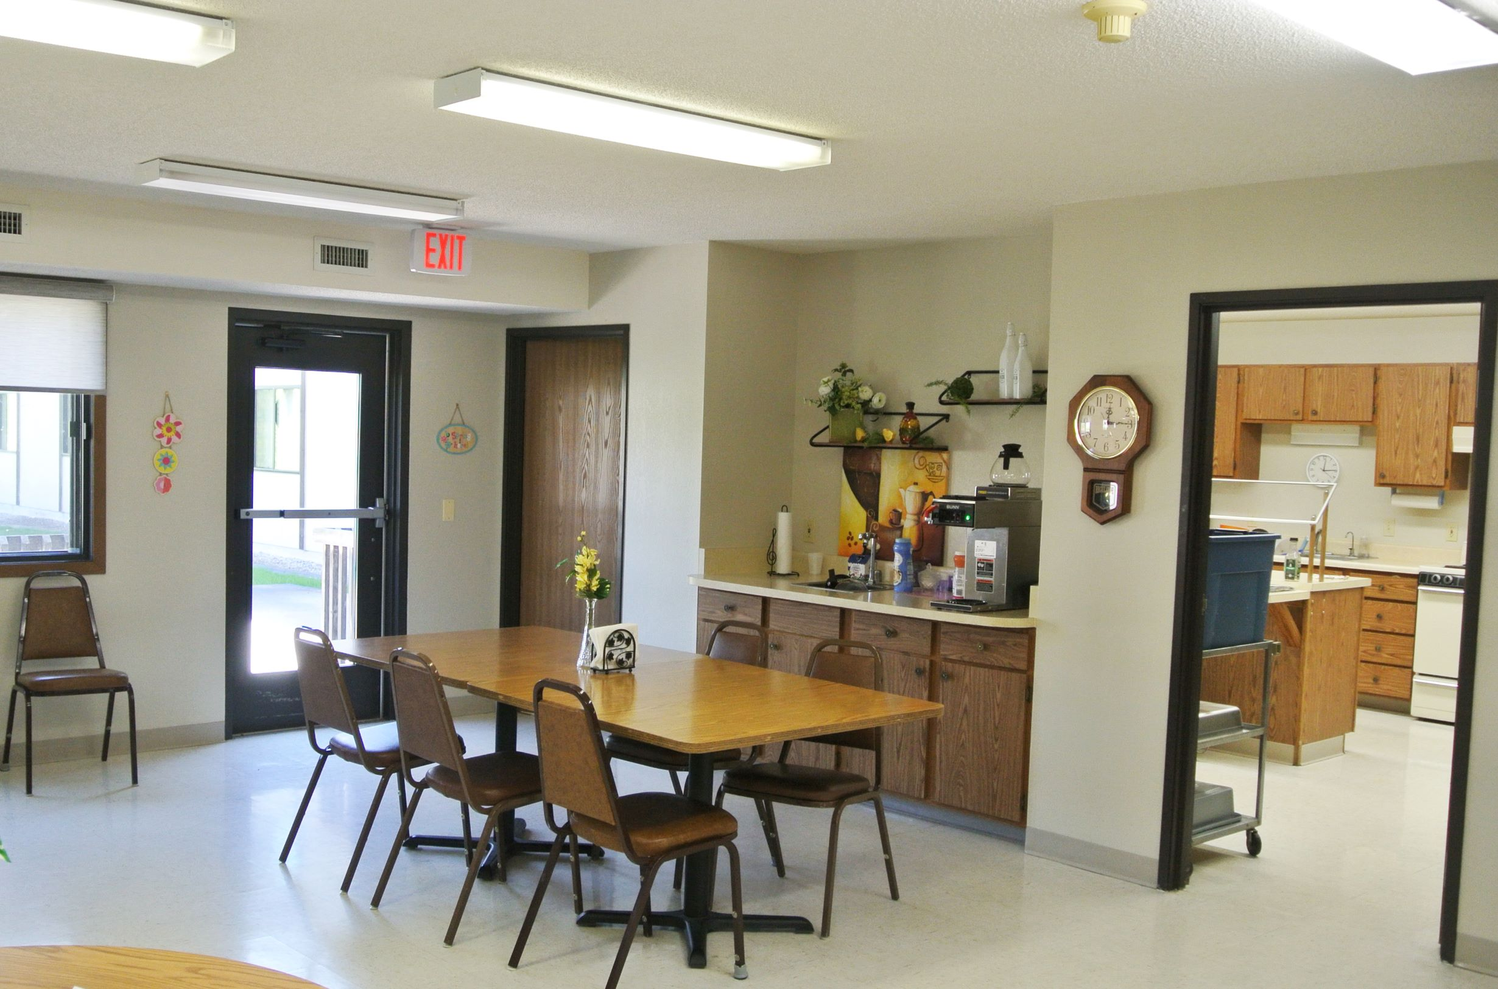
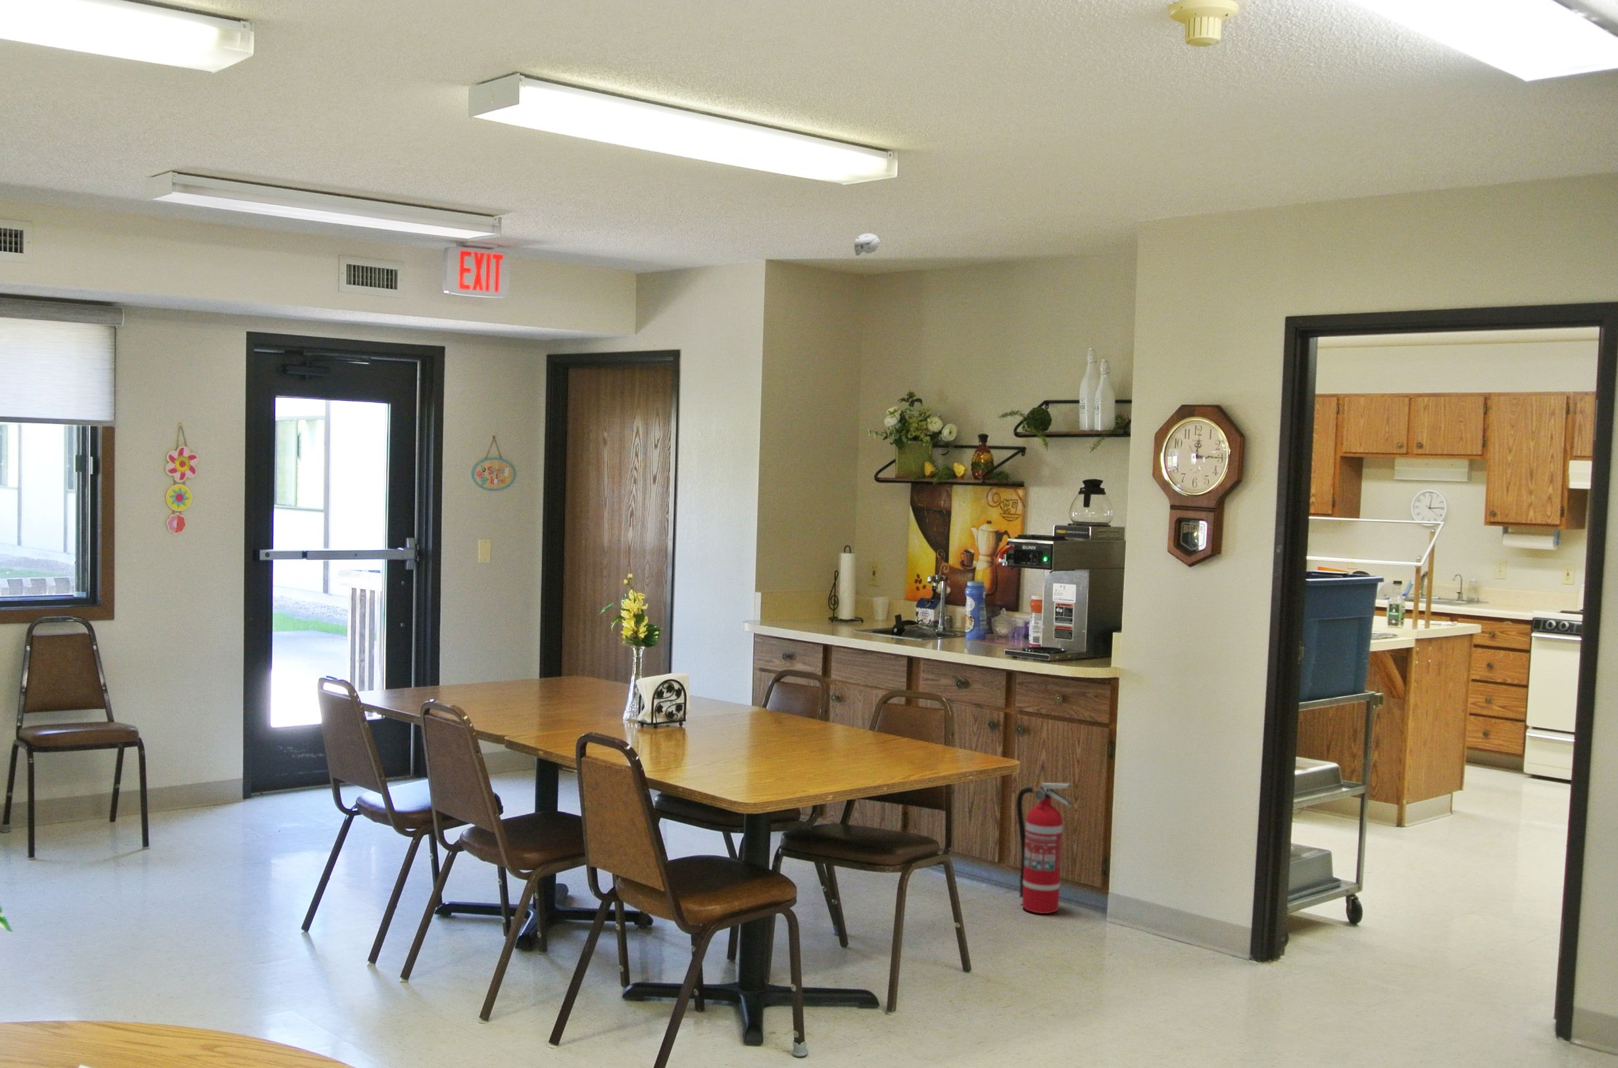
+ fire extinguisher (1041, 844)
+ smoke detector (868, 246)
